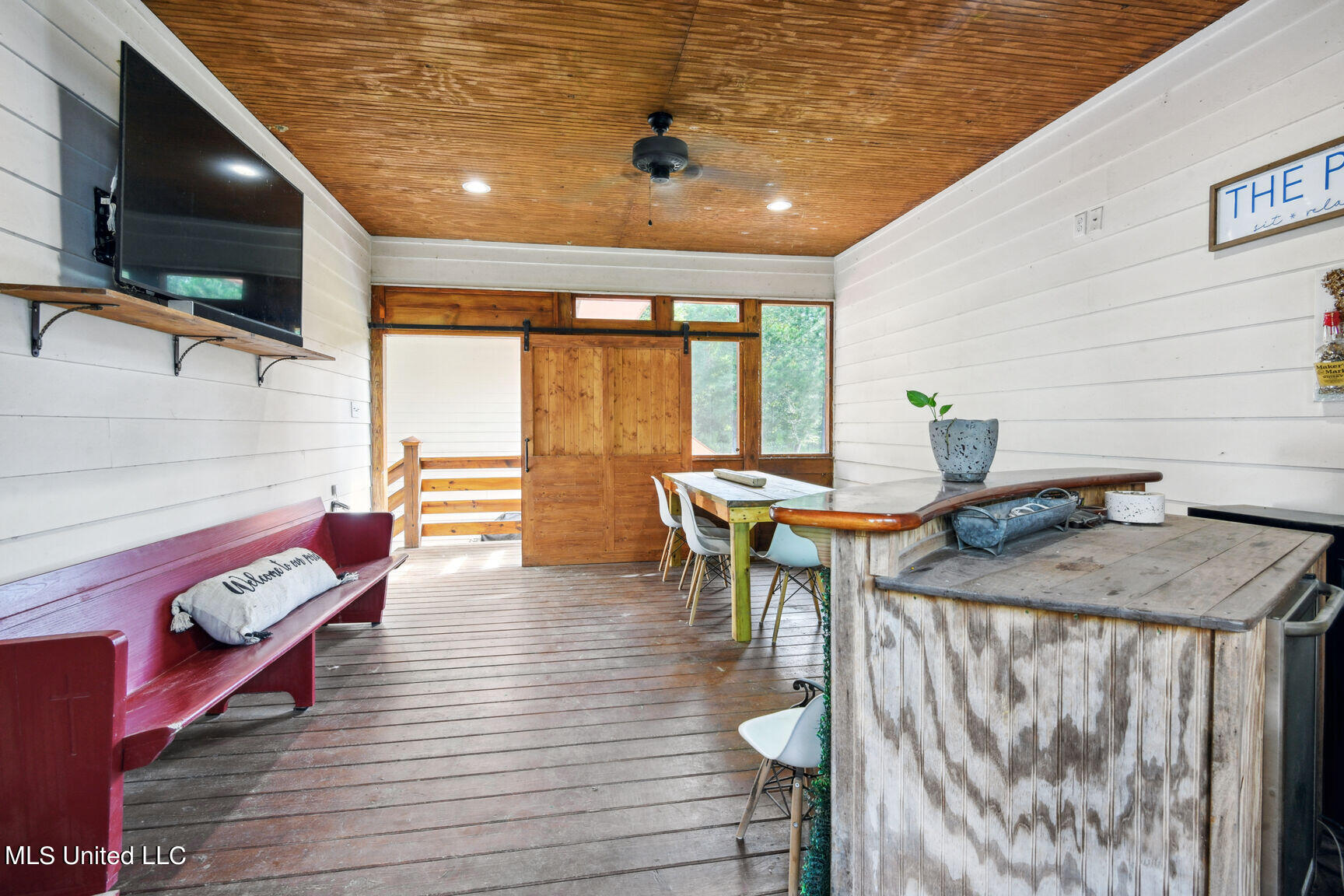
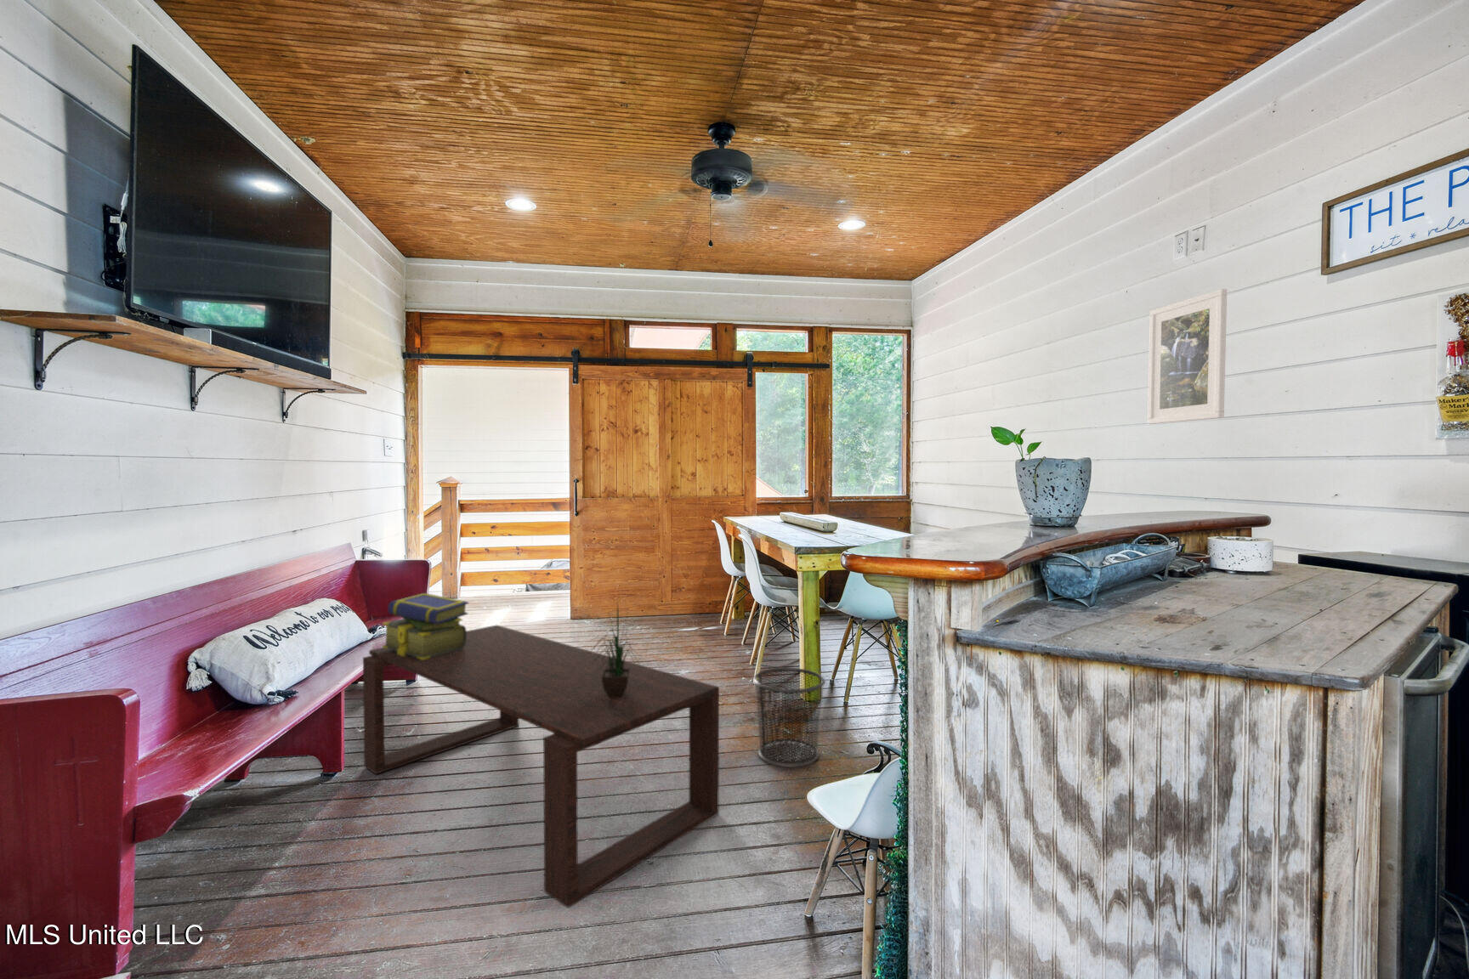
+ waste bin (788, 716)
+ coffee table (530, 723)
+ stack of books (427, 623)
+ potted plant (614, 640)
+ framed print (1184, 361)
